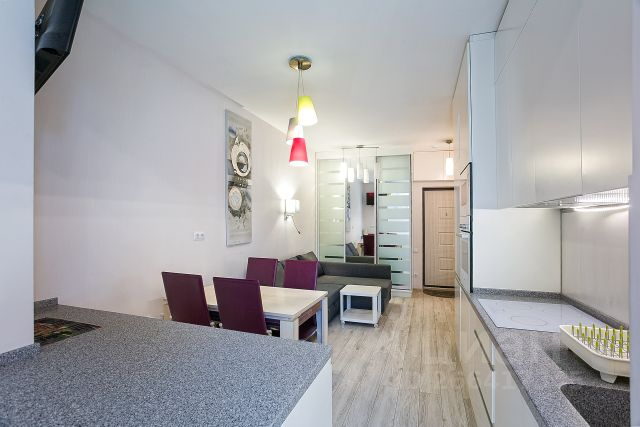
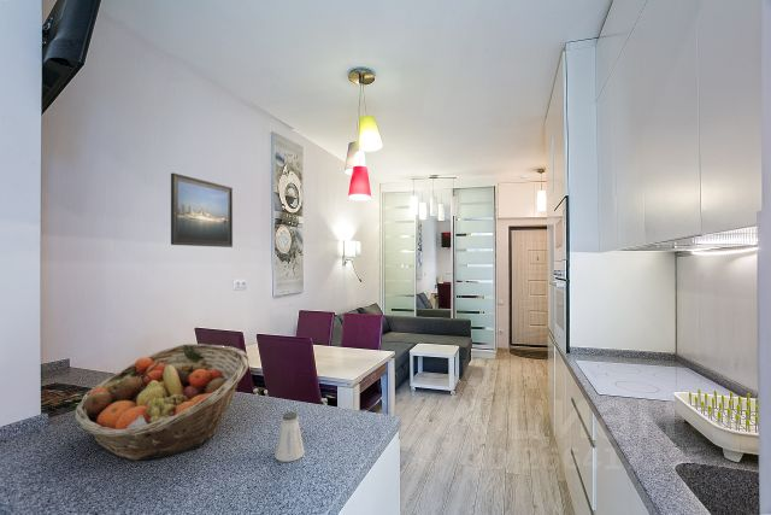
+ saltshaker (289, 434)
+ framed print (204, 213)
+ fruit basket (167, 393)
